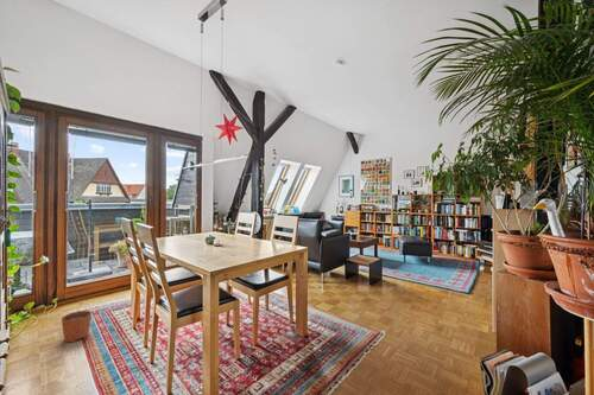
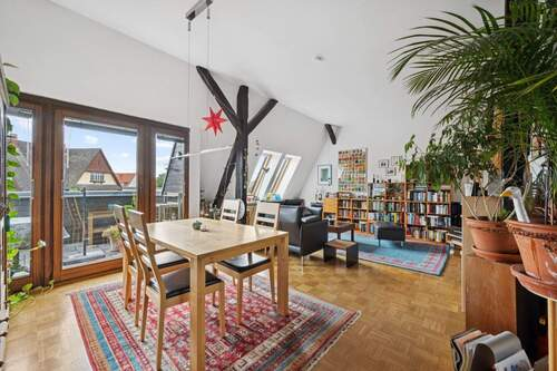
- plant pot (76, 320)
